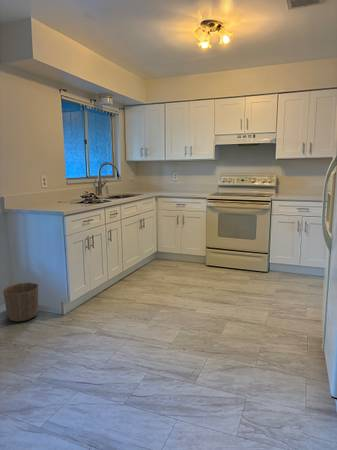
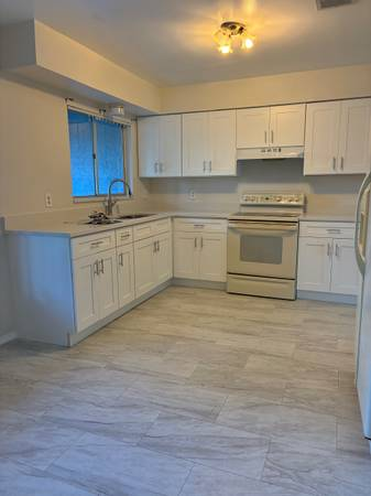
- waste basket (22, 302)
